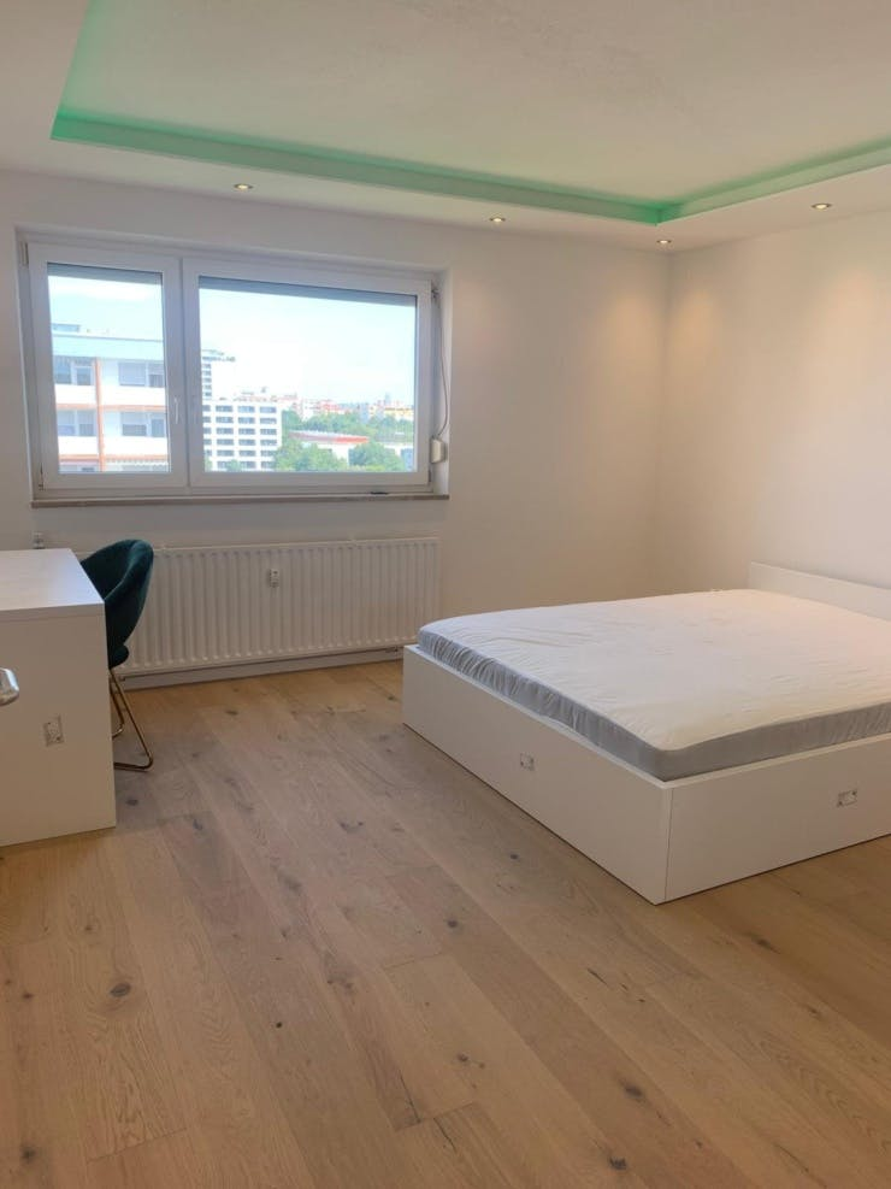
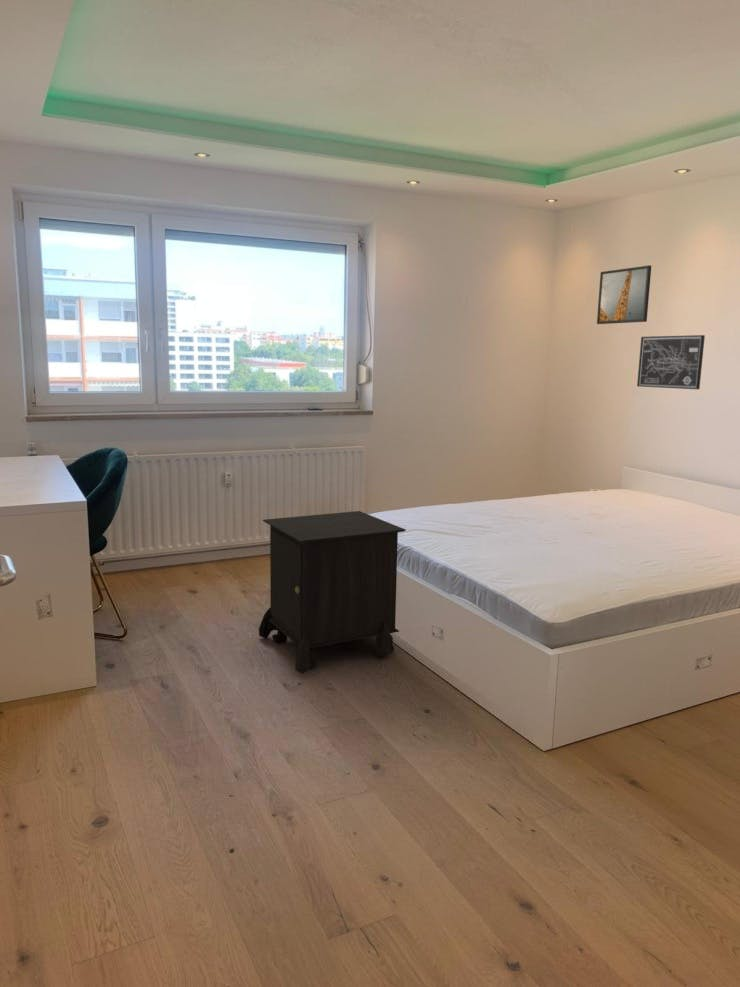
+ nightstand (330, 586)
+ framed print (622, 296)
+ wall art (669, 362)
